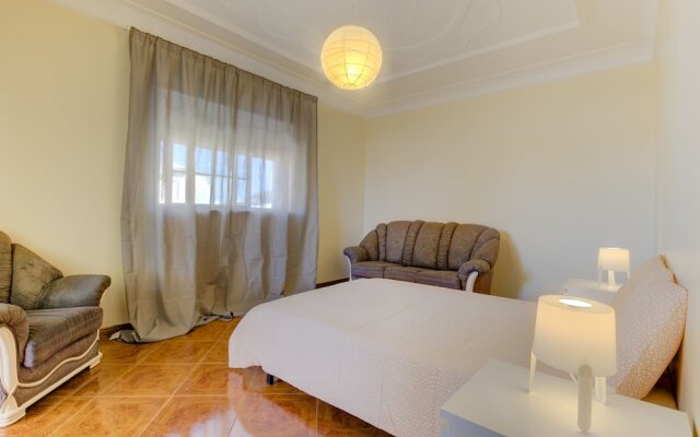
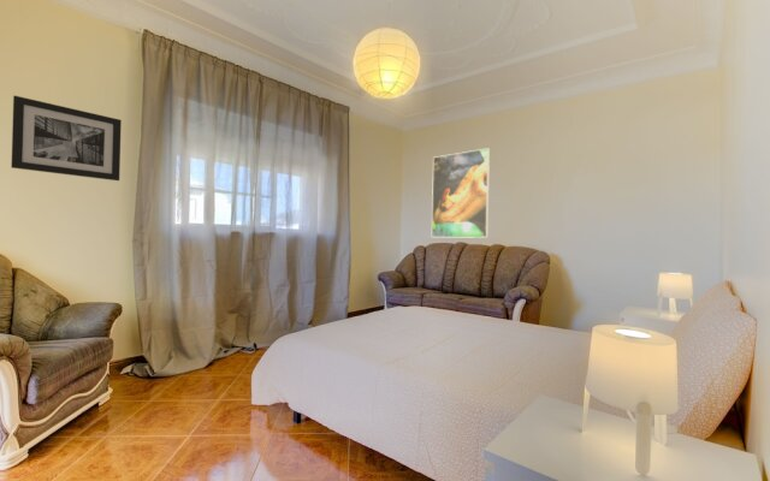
+ wall art (70, 141)
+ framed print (458, 195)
